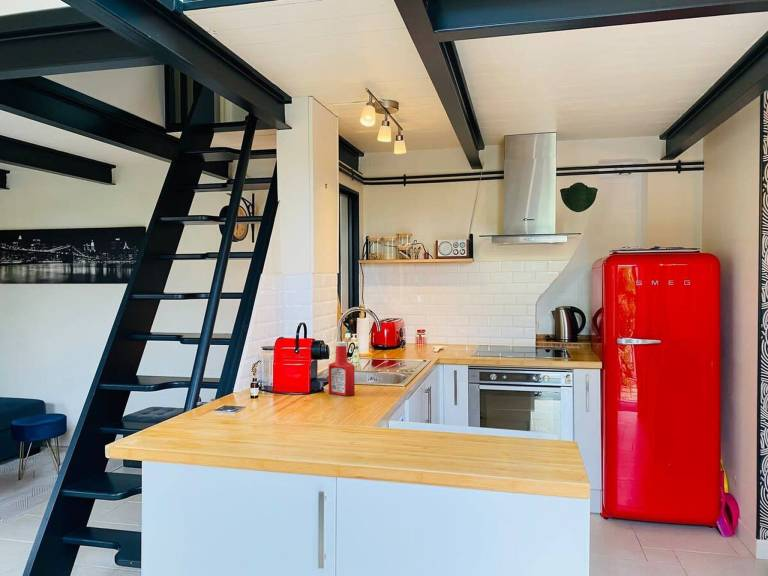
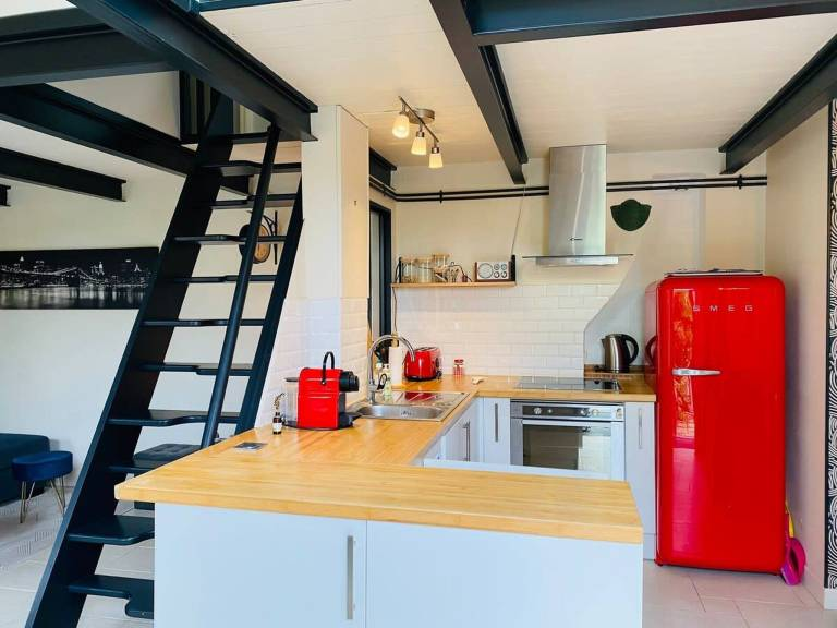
- soap bottle (341, 367)
